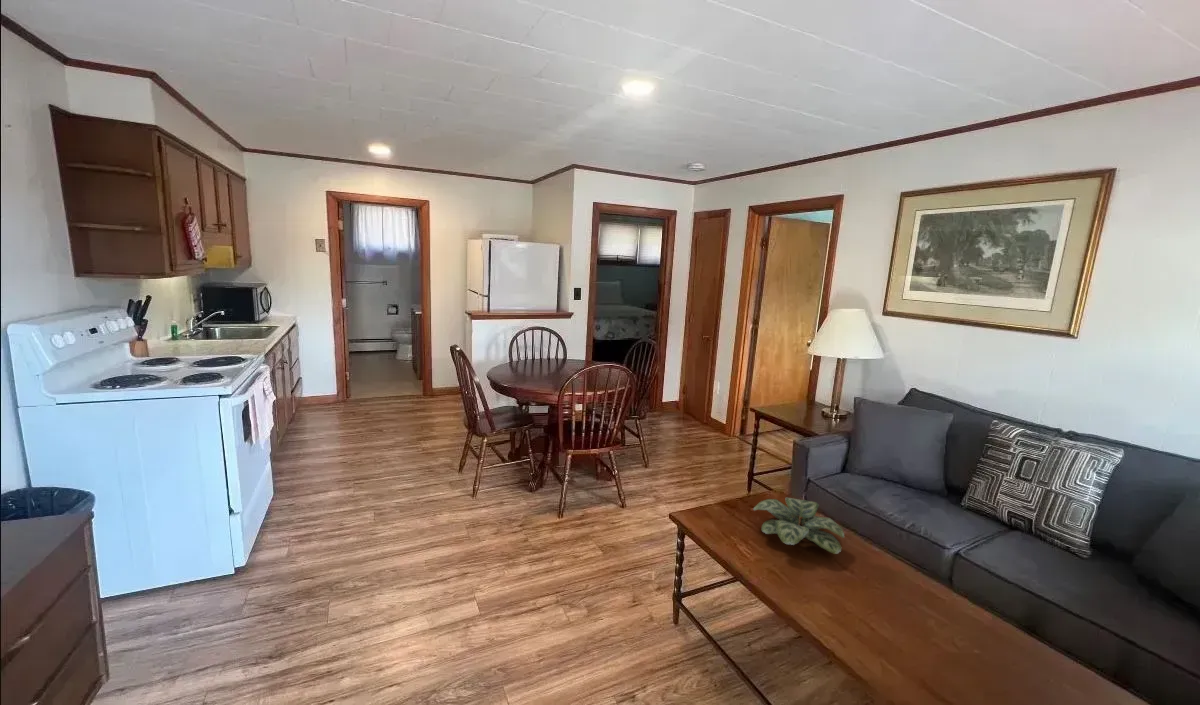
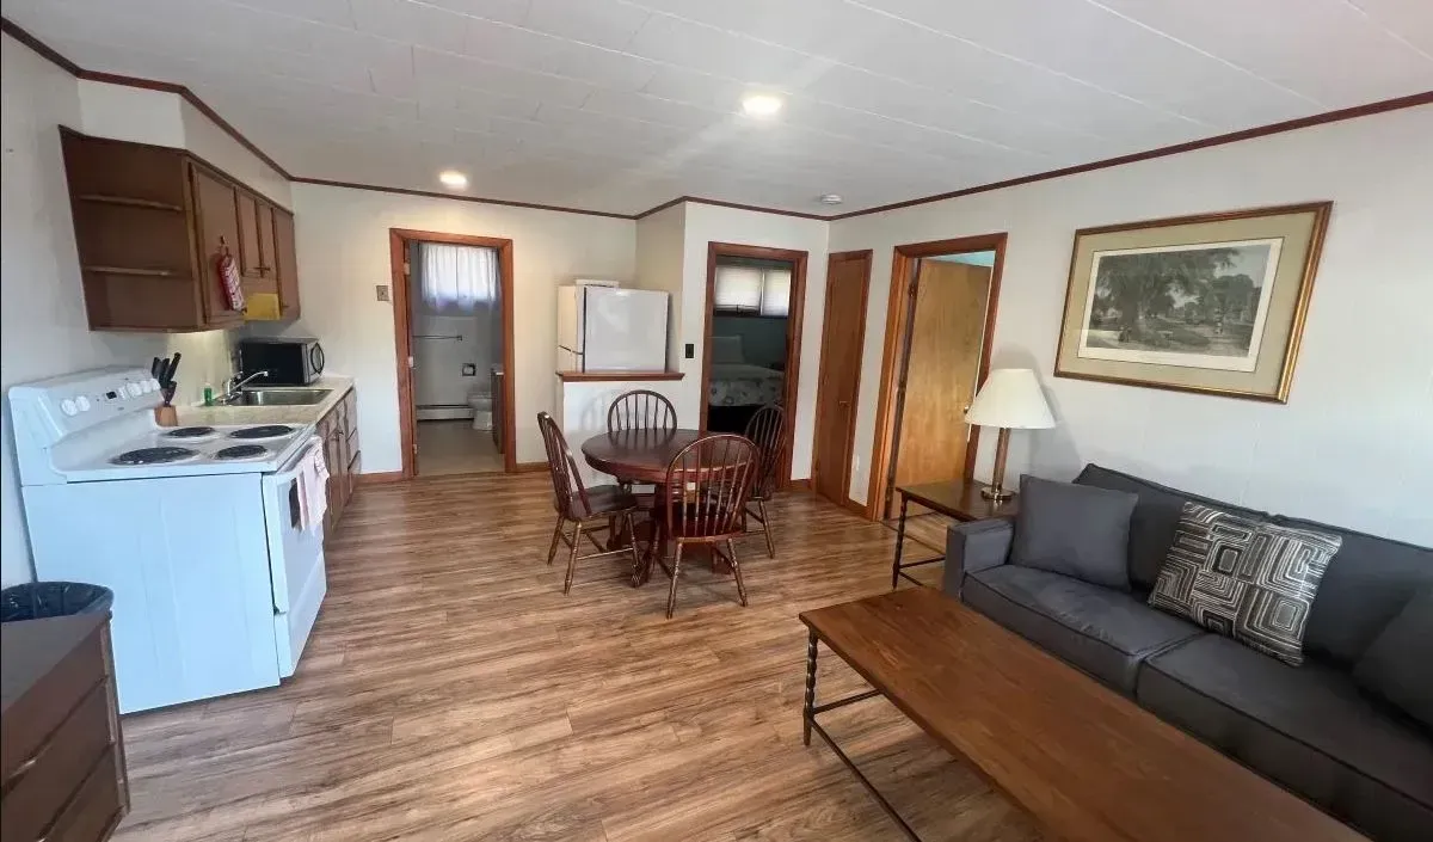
- plant (799, 526)
